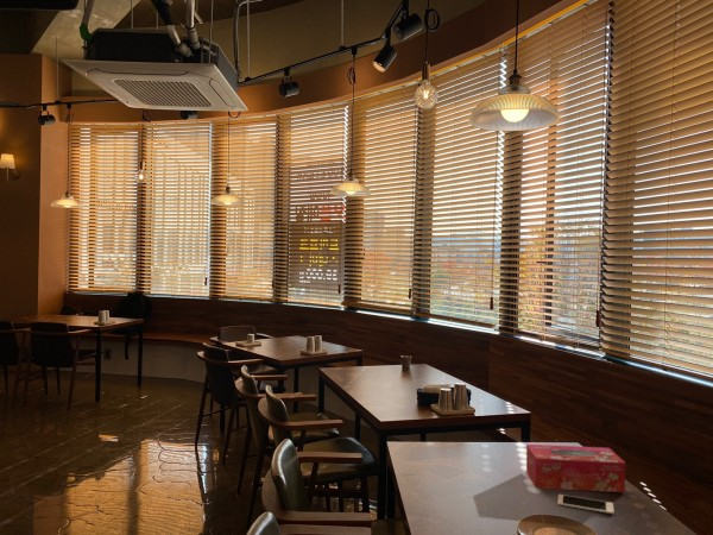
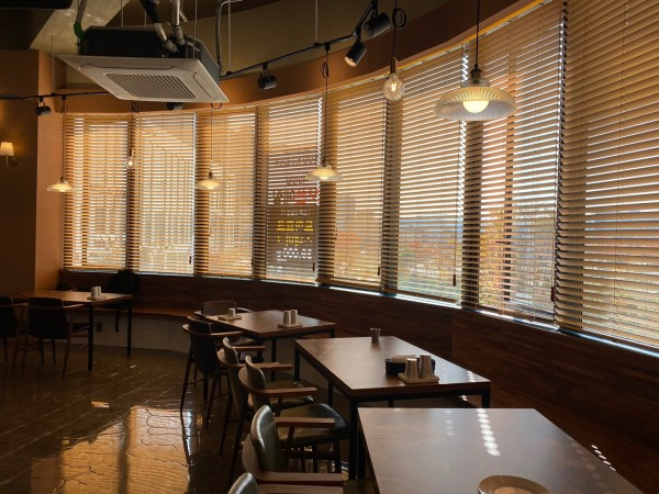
- tissue box (573, 467)
- cell phone (585, 503)
